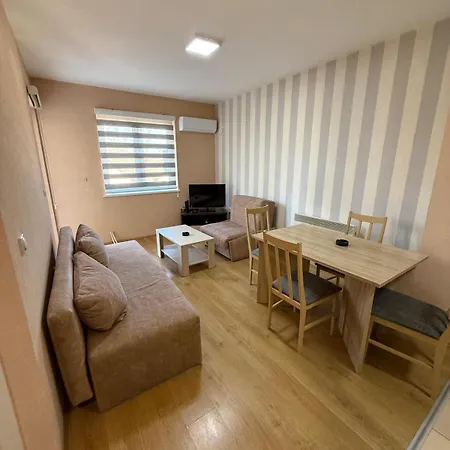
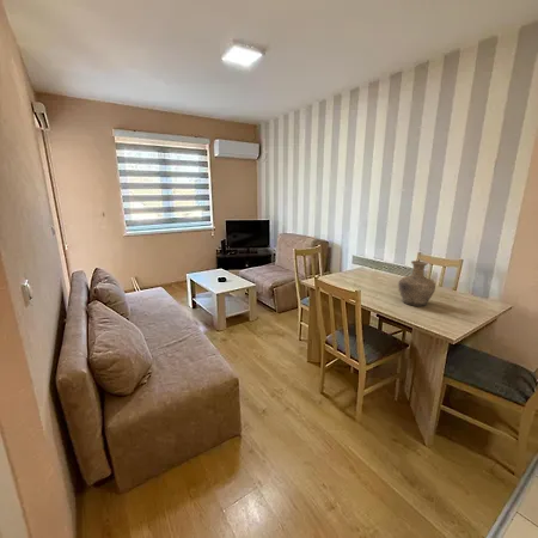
+ vase (416, 282)
